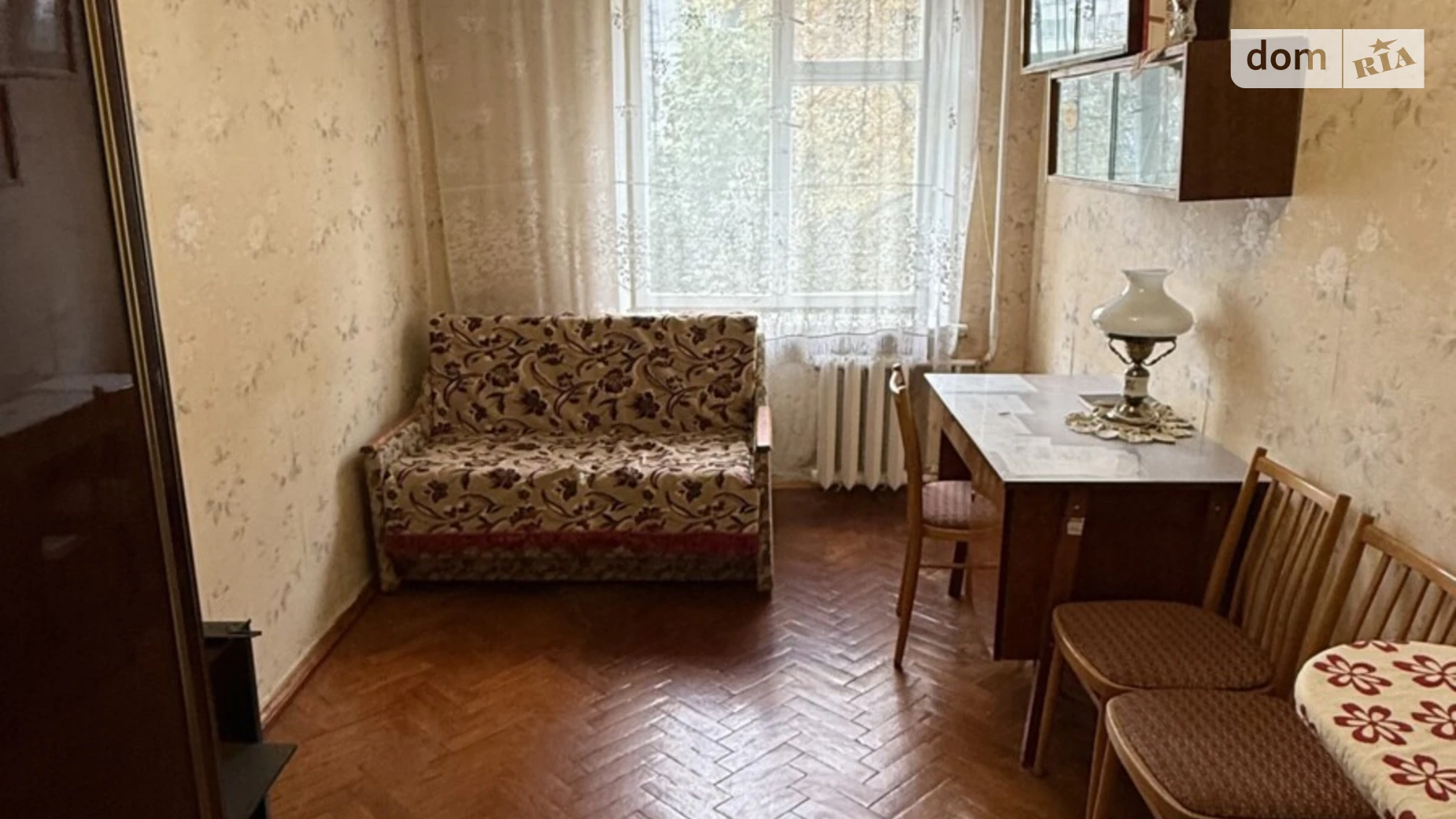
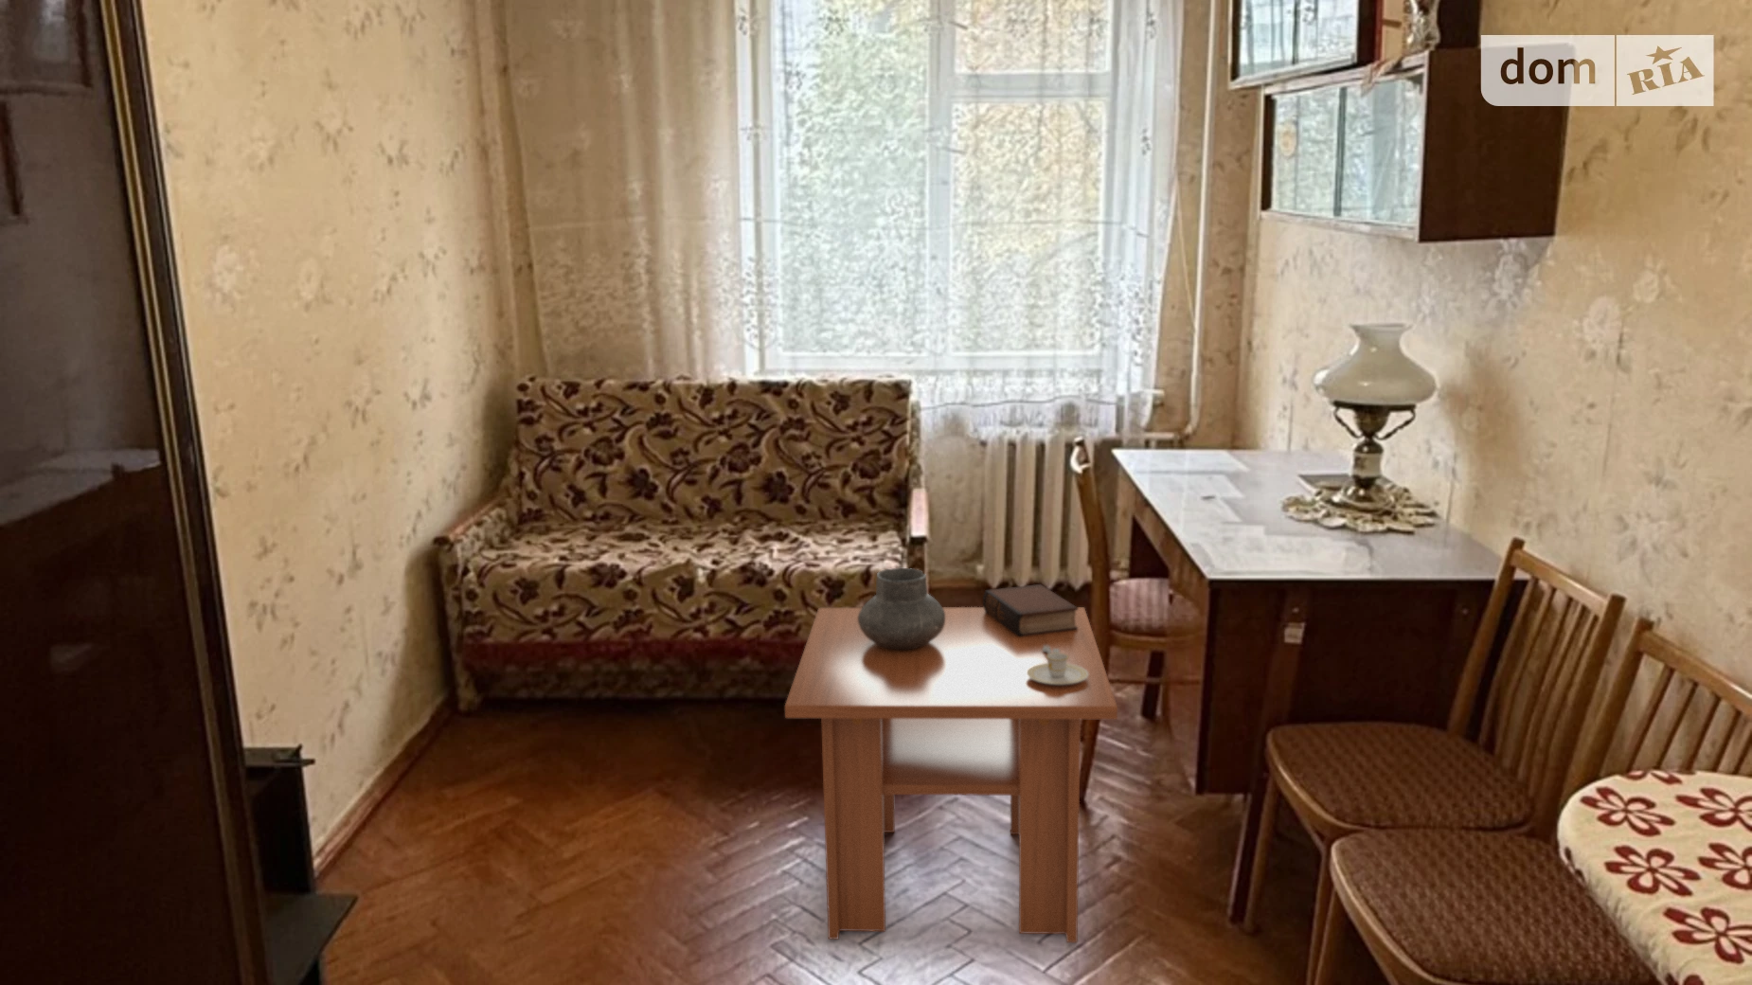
+ vase (900, 607)
+ book (1029, 609)
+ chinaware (1053, 655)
+ coffee table (951, 766)
